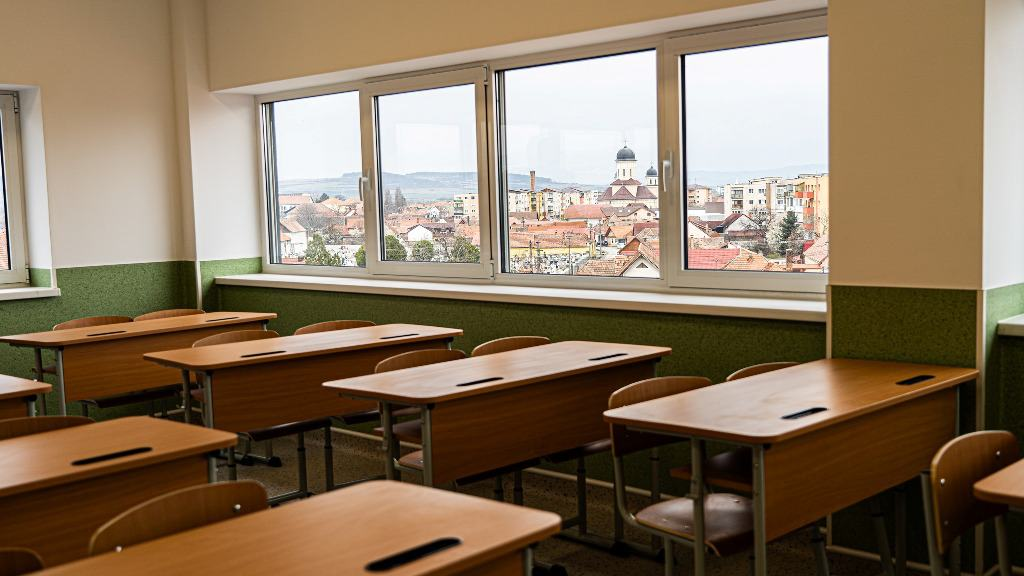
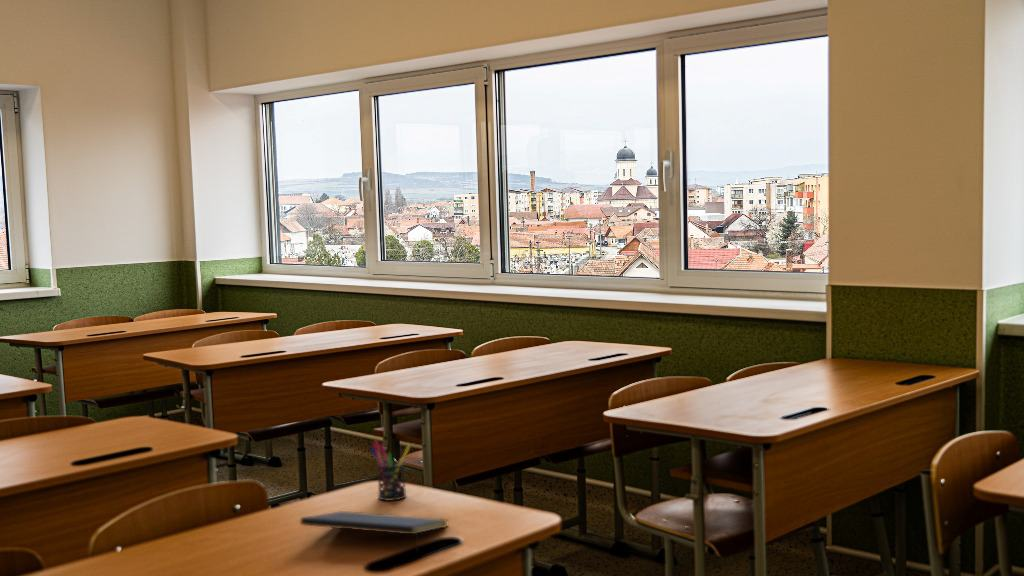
+ notepad (376, 522)
+ pen holder (389, 469)
